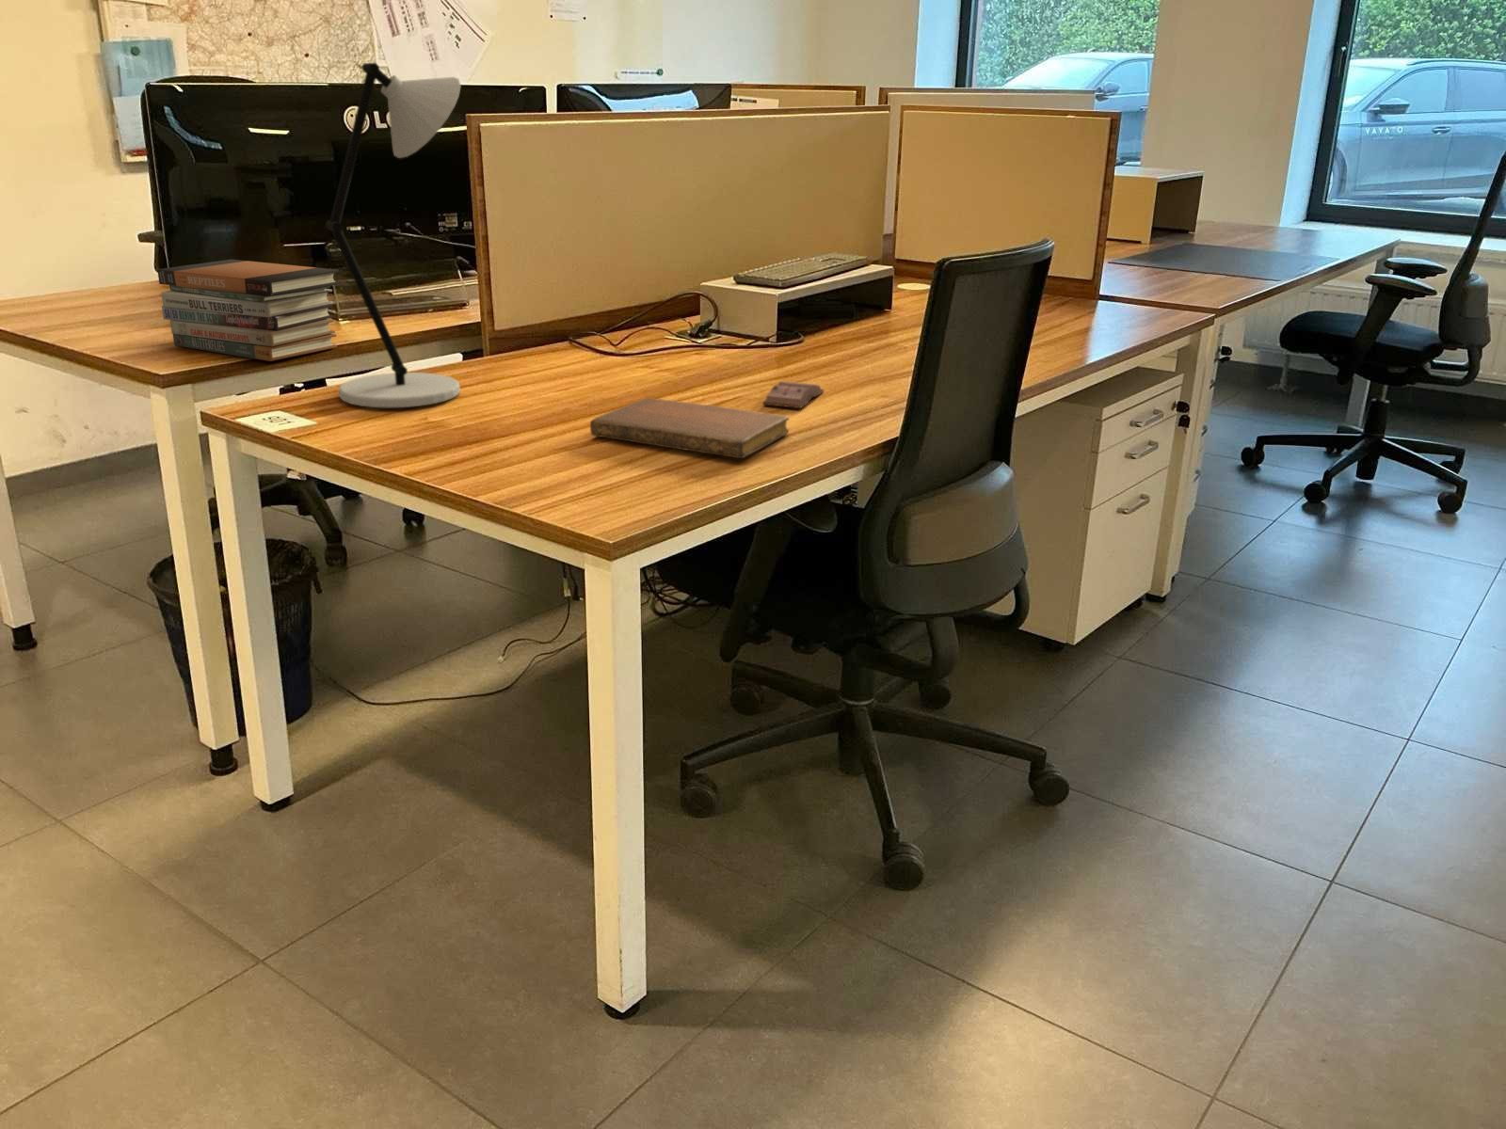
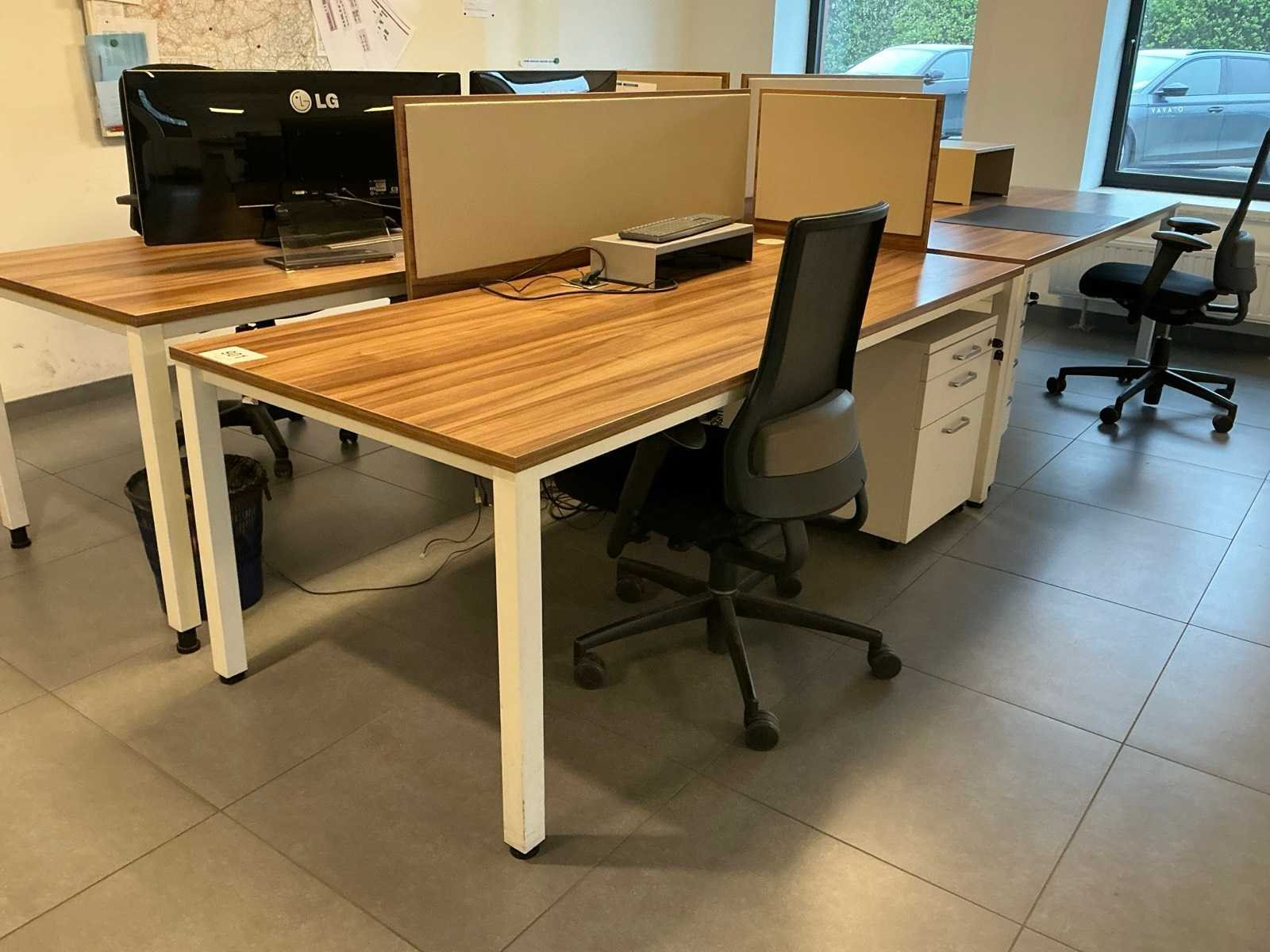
- notebook (691, 426)
- desk lamp (353, 255)
- book stack (250, 307)
- book (793, 391)
